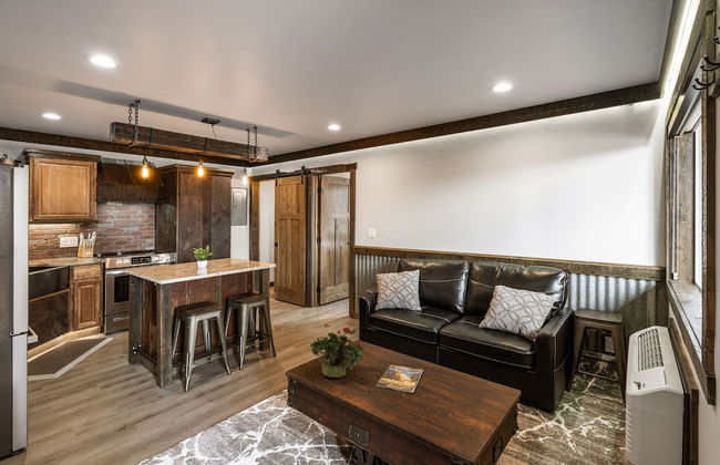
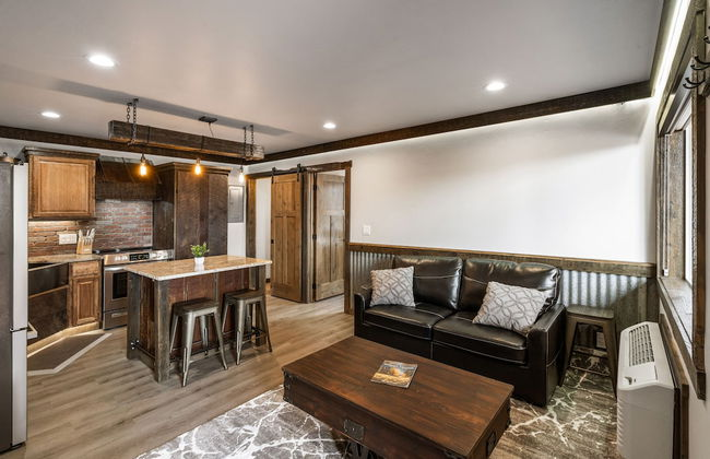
- potted plant (337, 347)
